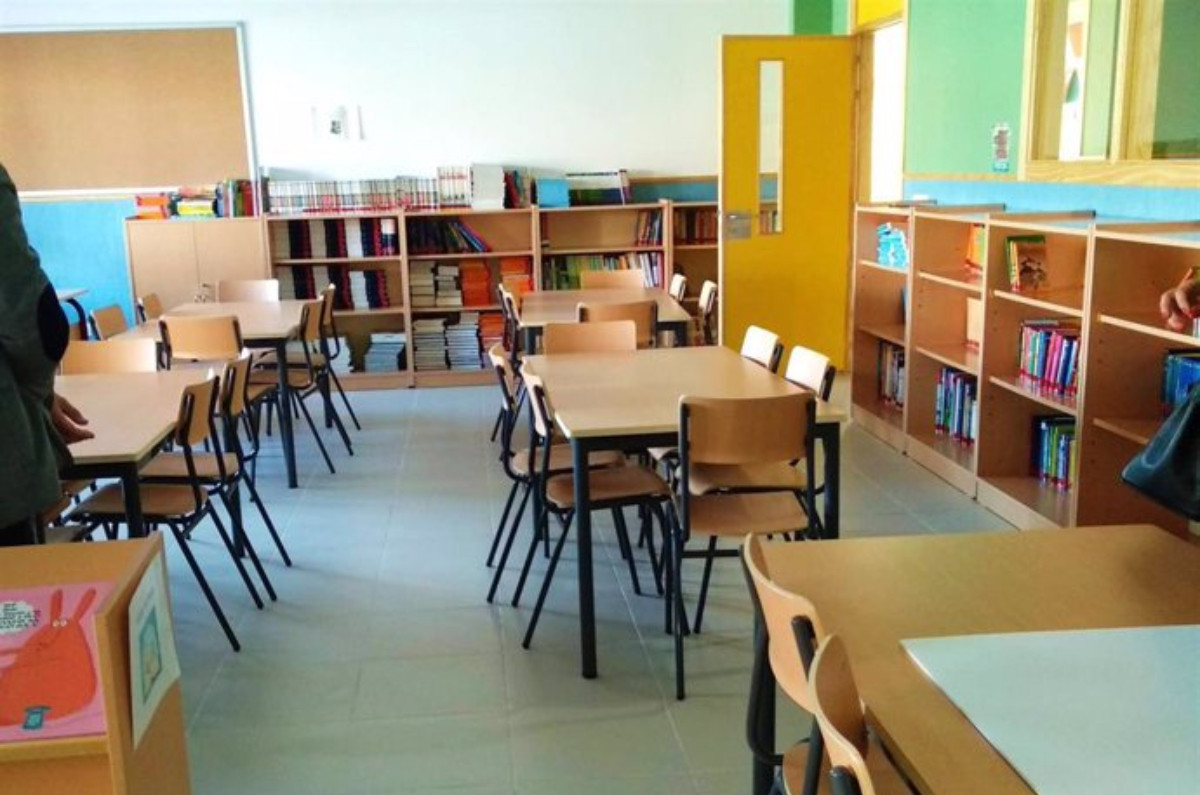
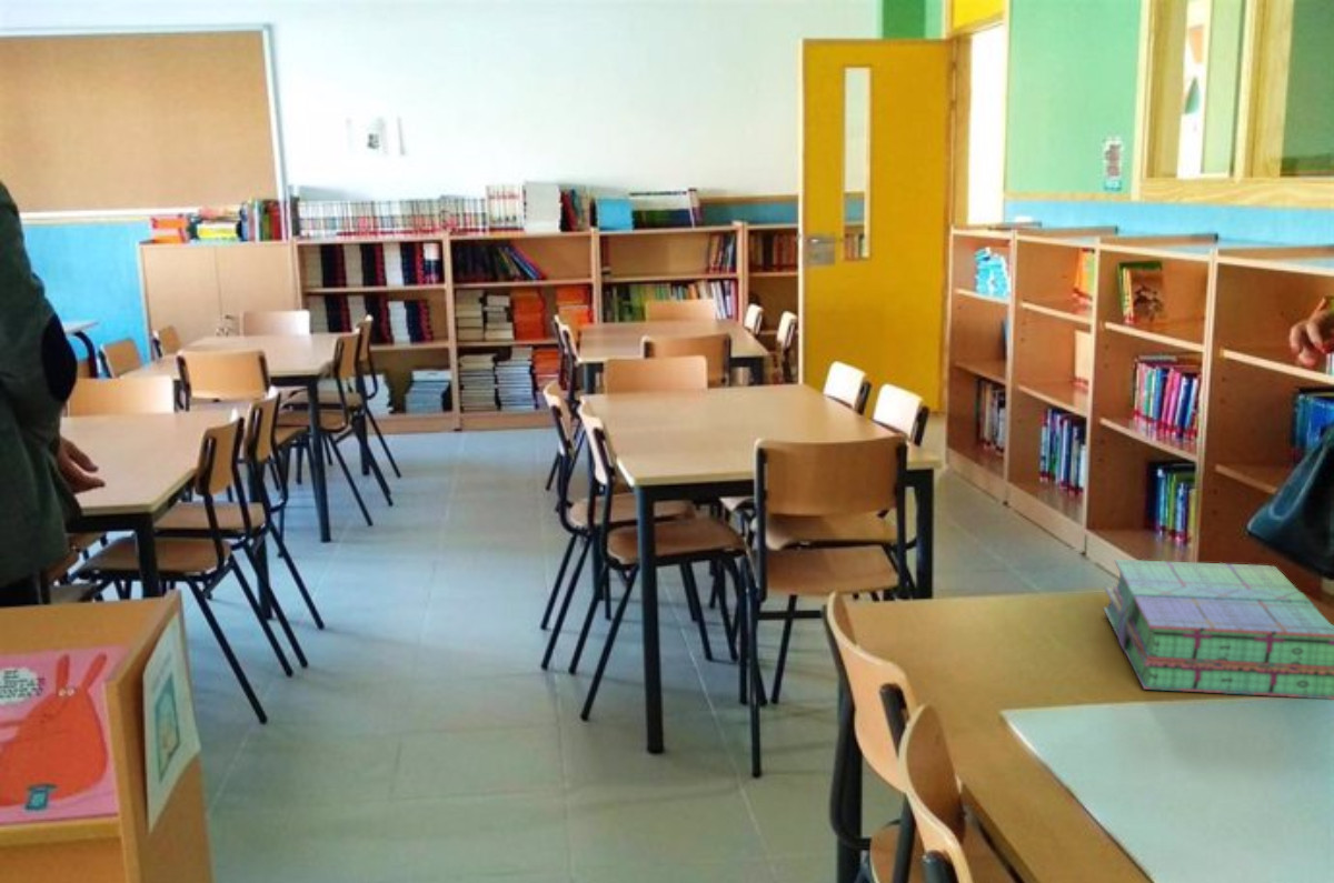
+ stack of books (1216, 621)
